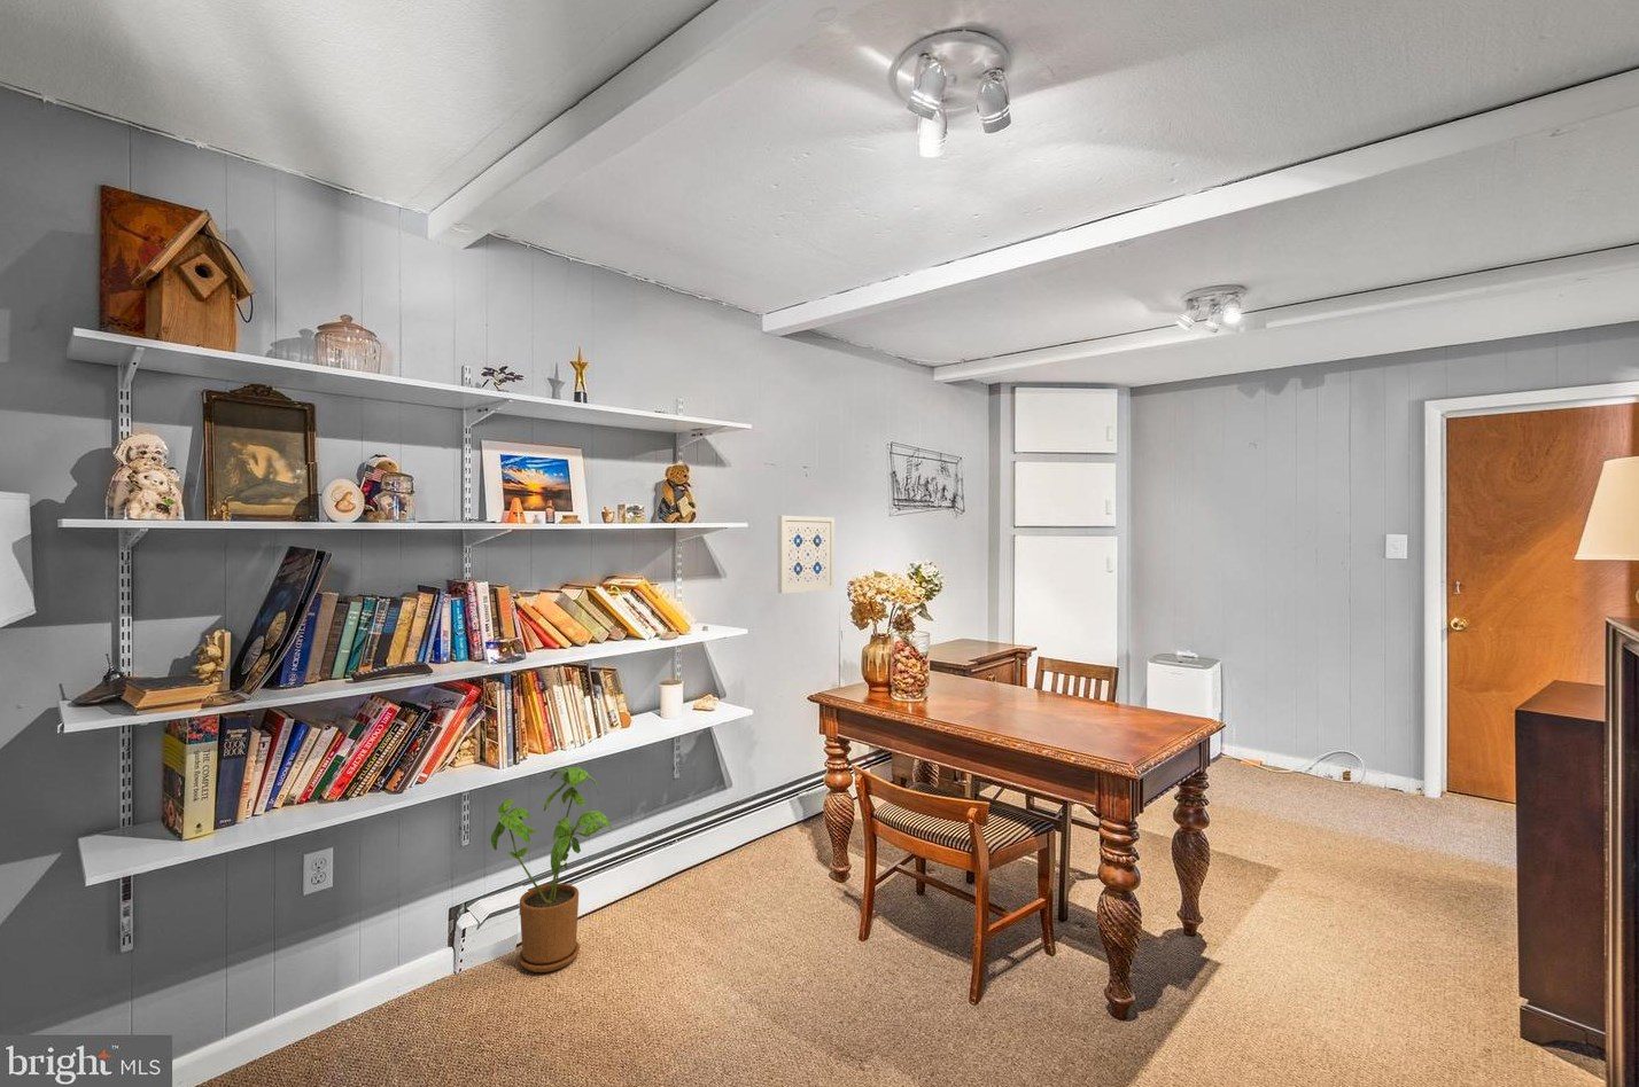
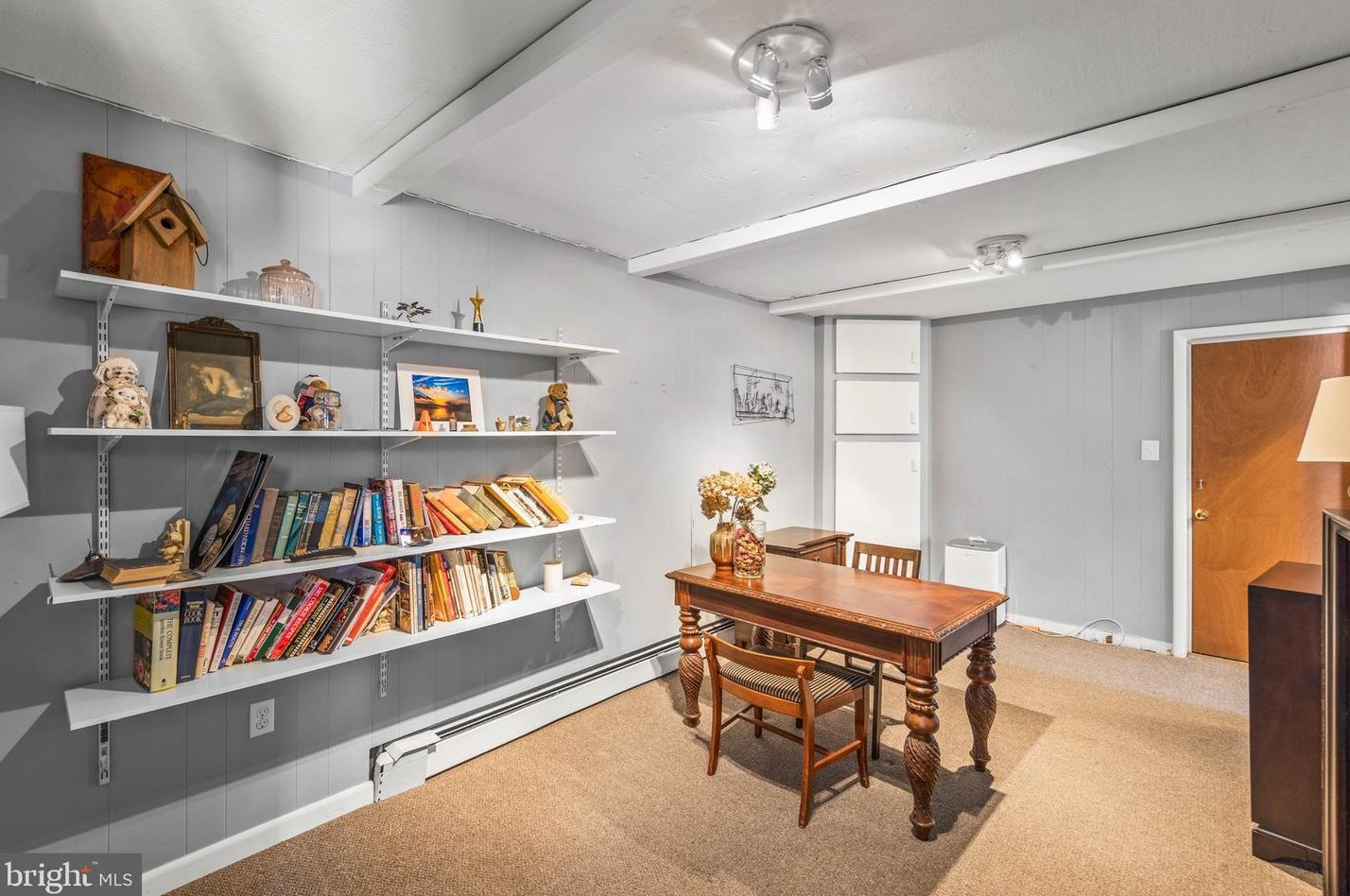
- house plant (557, 866)
- wall art (807, 554)
